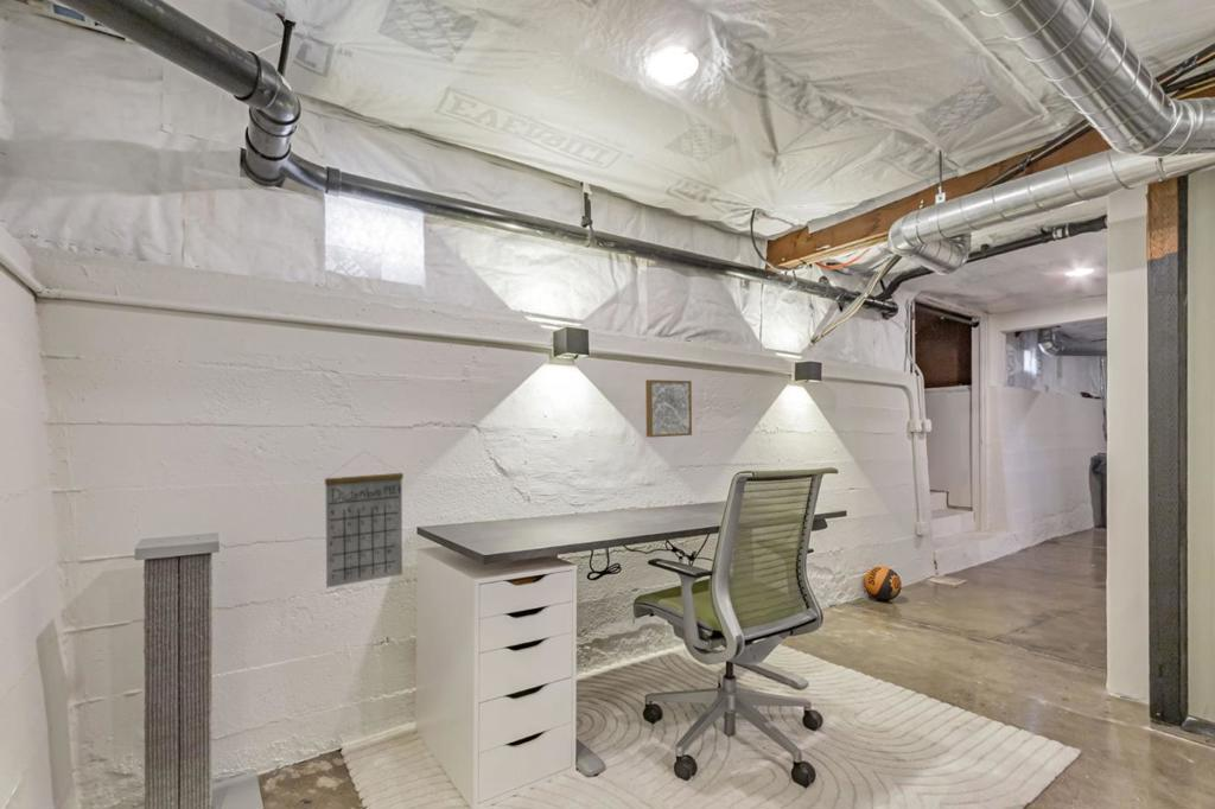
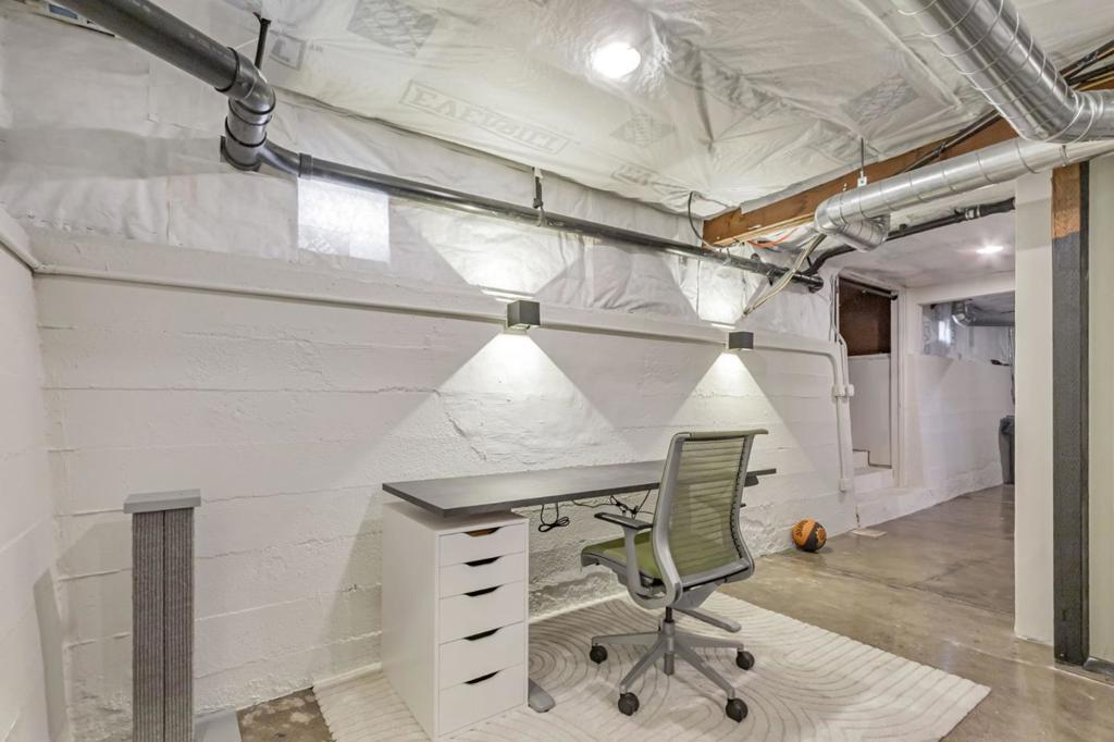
- wall art (669, 408)
- calendar (365, 515)
